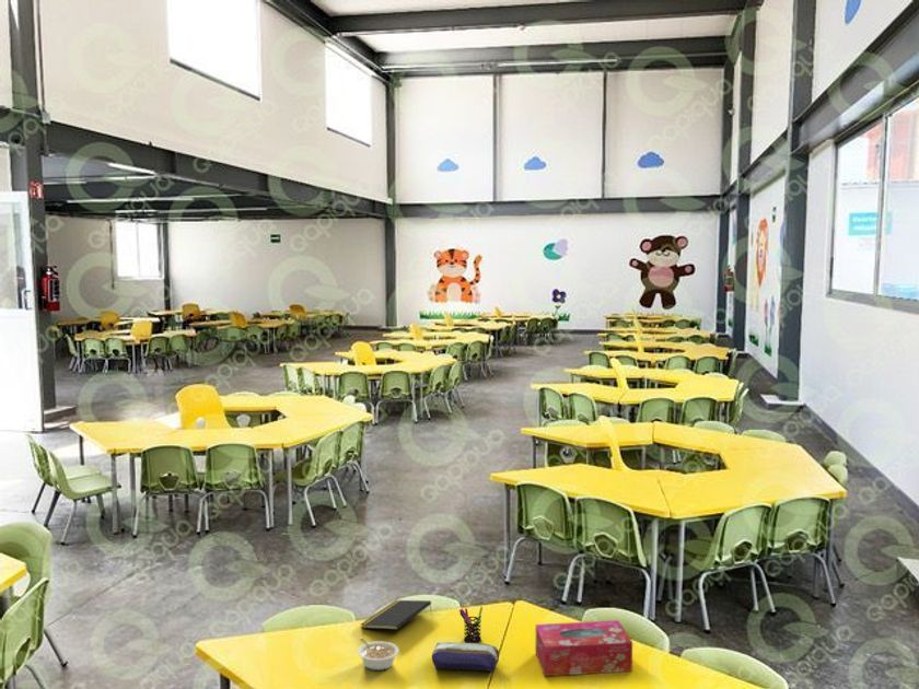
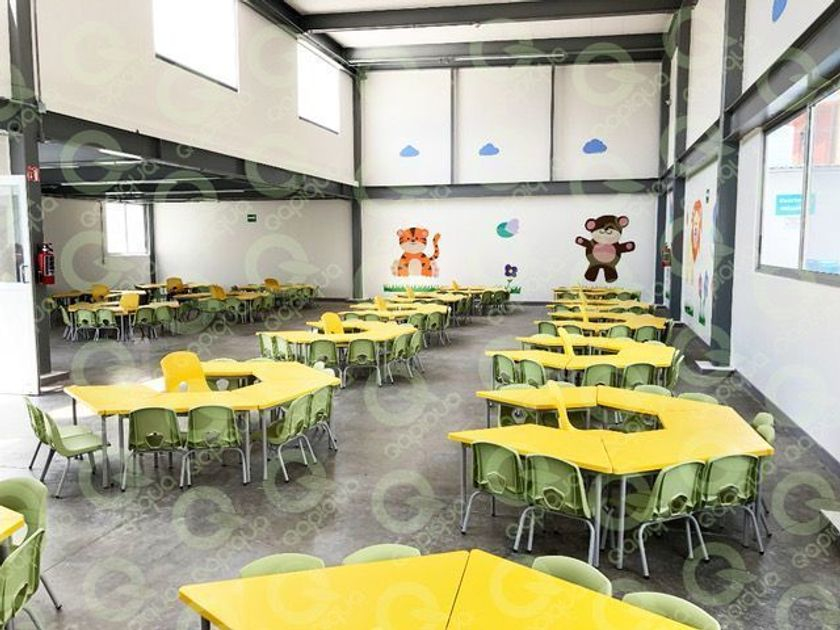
- legume (376, 655)
- tissue box (582, 646)
- pen holder (473, 623)
- pencil case (465, 656)
- notepad (396, 614)
